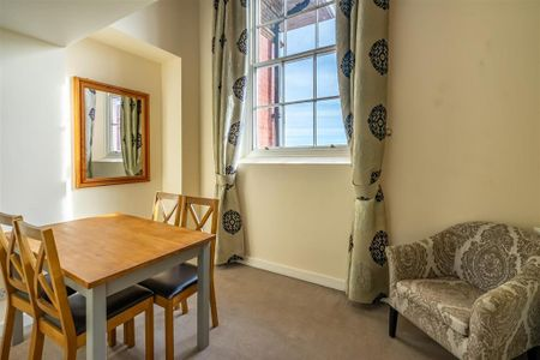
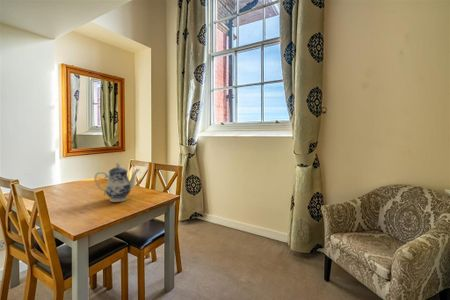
+ teapot (118, 181)
